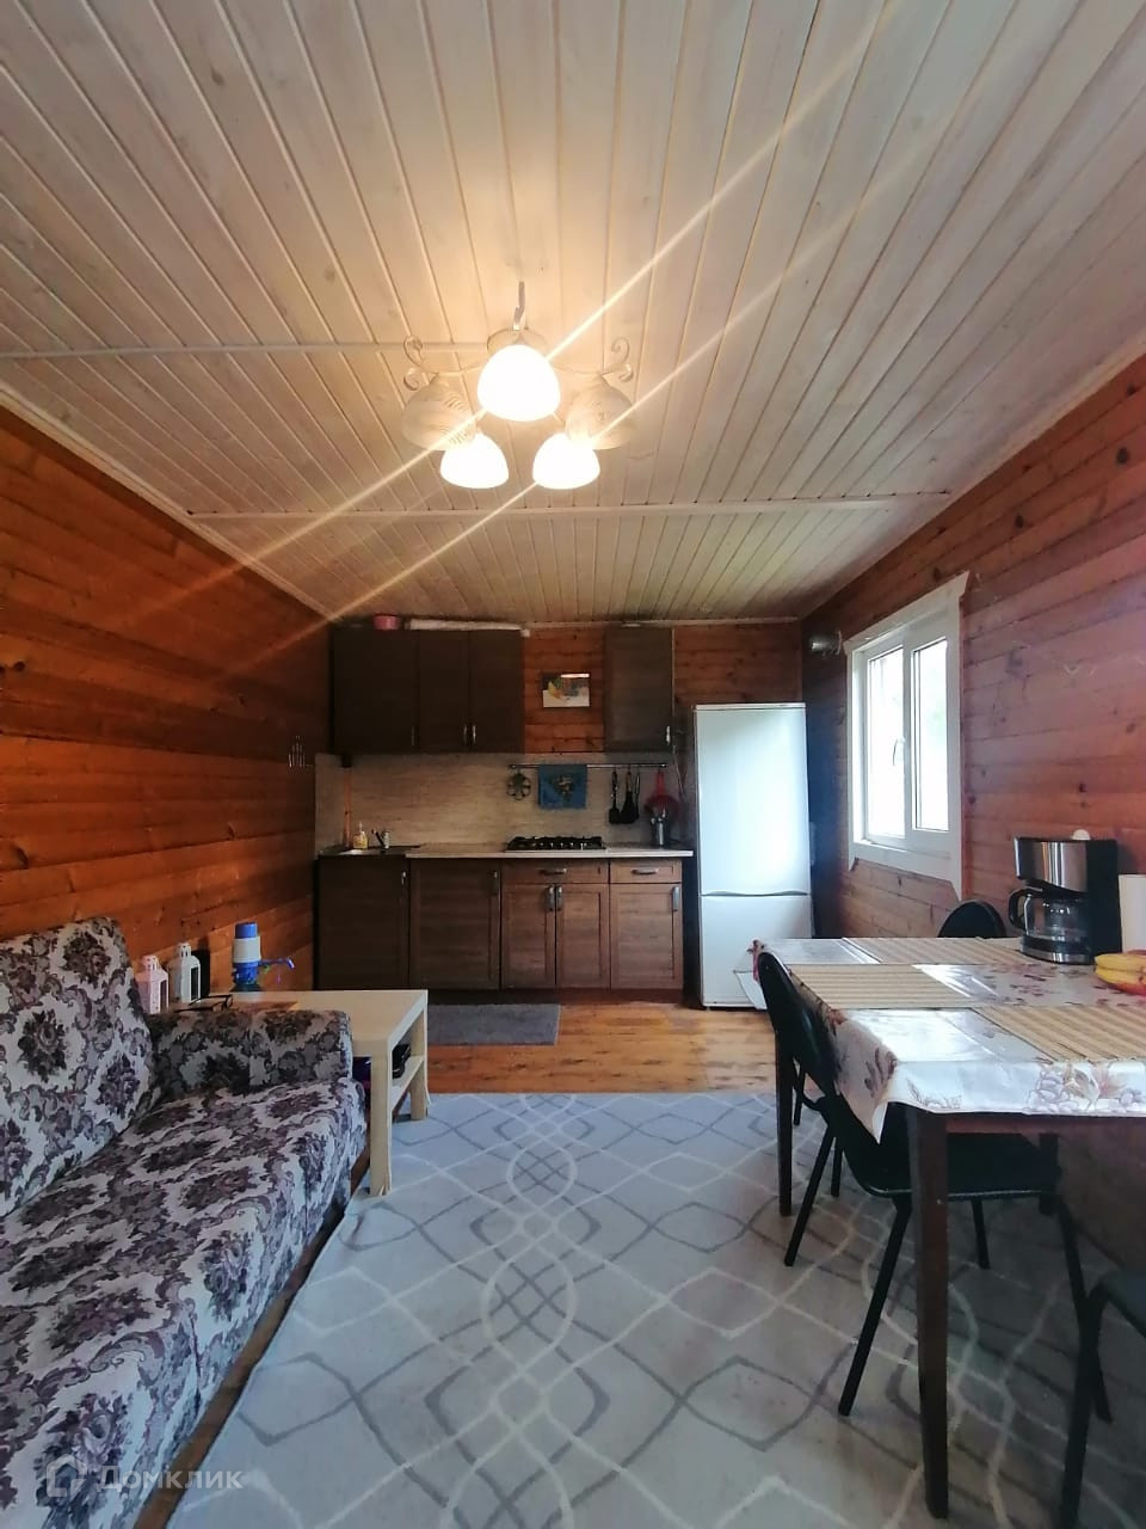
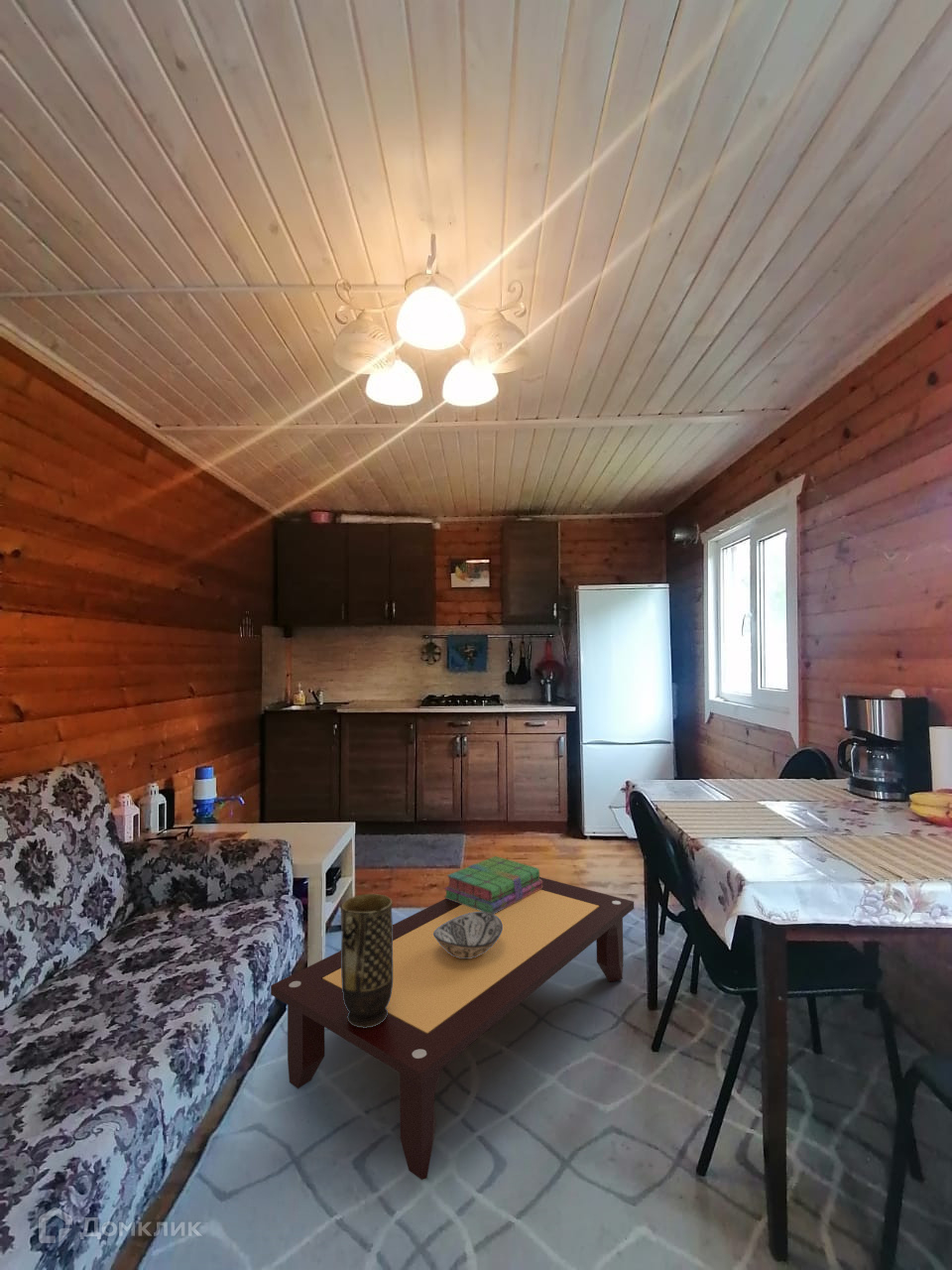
+ stack of books (494, 881)
+ vase (367, 958)
+ coffee table (478, 980)
+ decorative bowl (468, 939)
